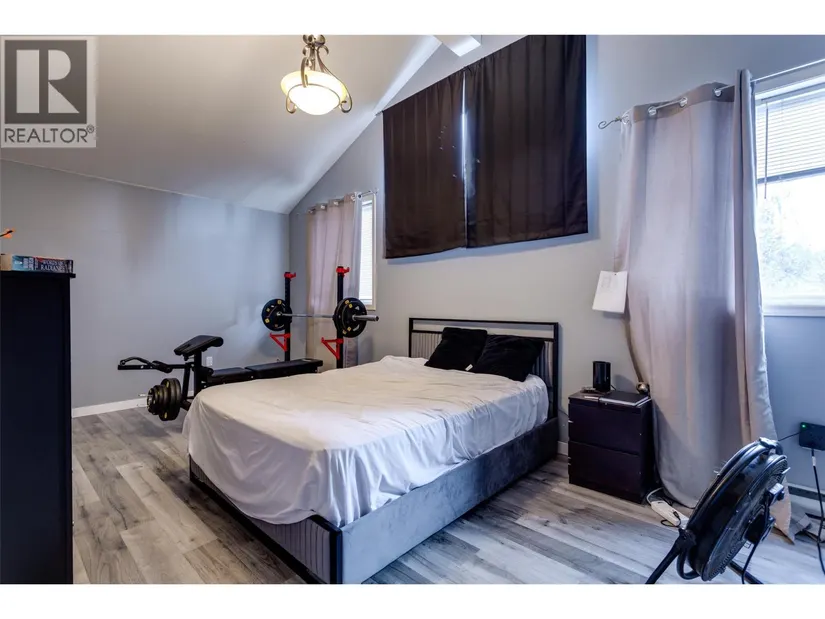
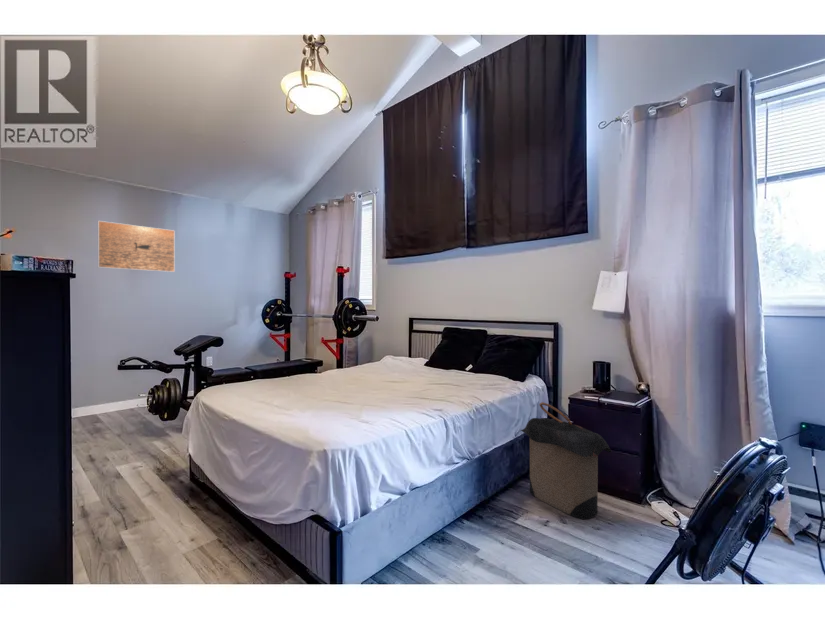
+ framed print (138, 247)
+ laundry hamper (564, 453)
